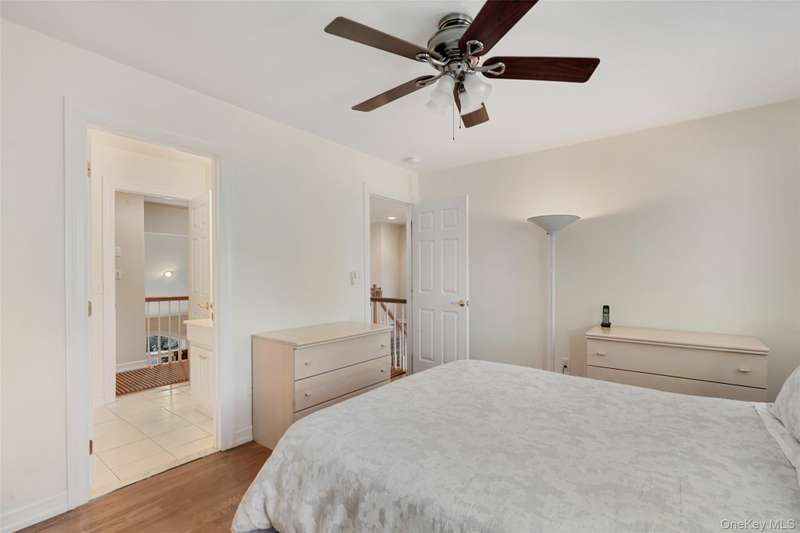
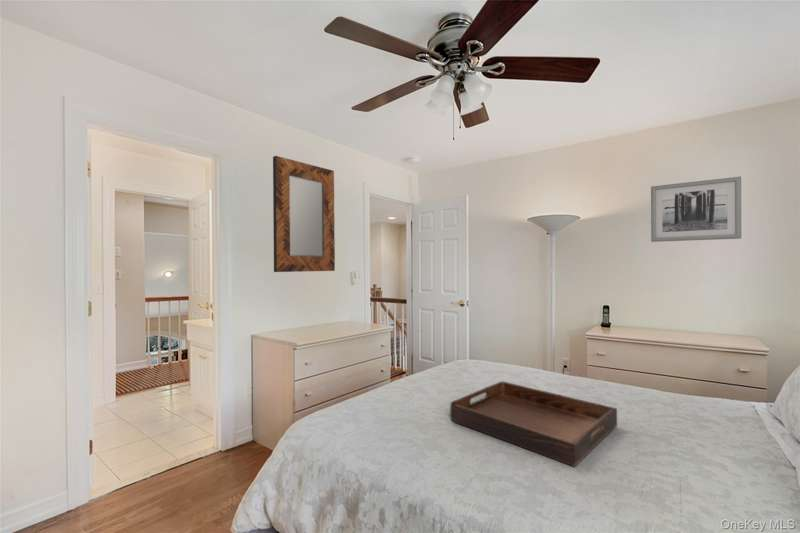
+ wall art (693, 211)
+ serving tray (530, 414)
+ home mirror (306, 217)
